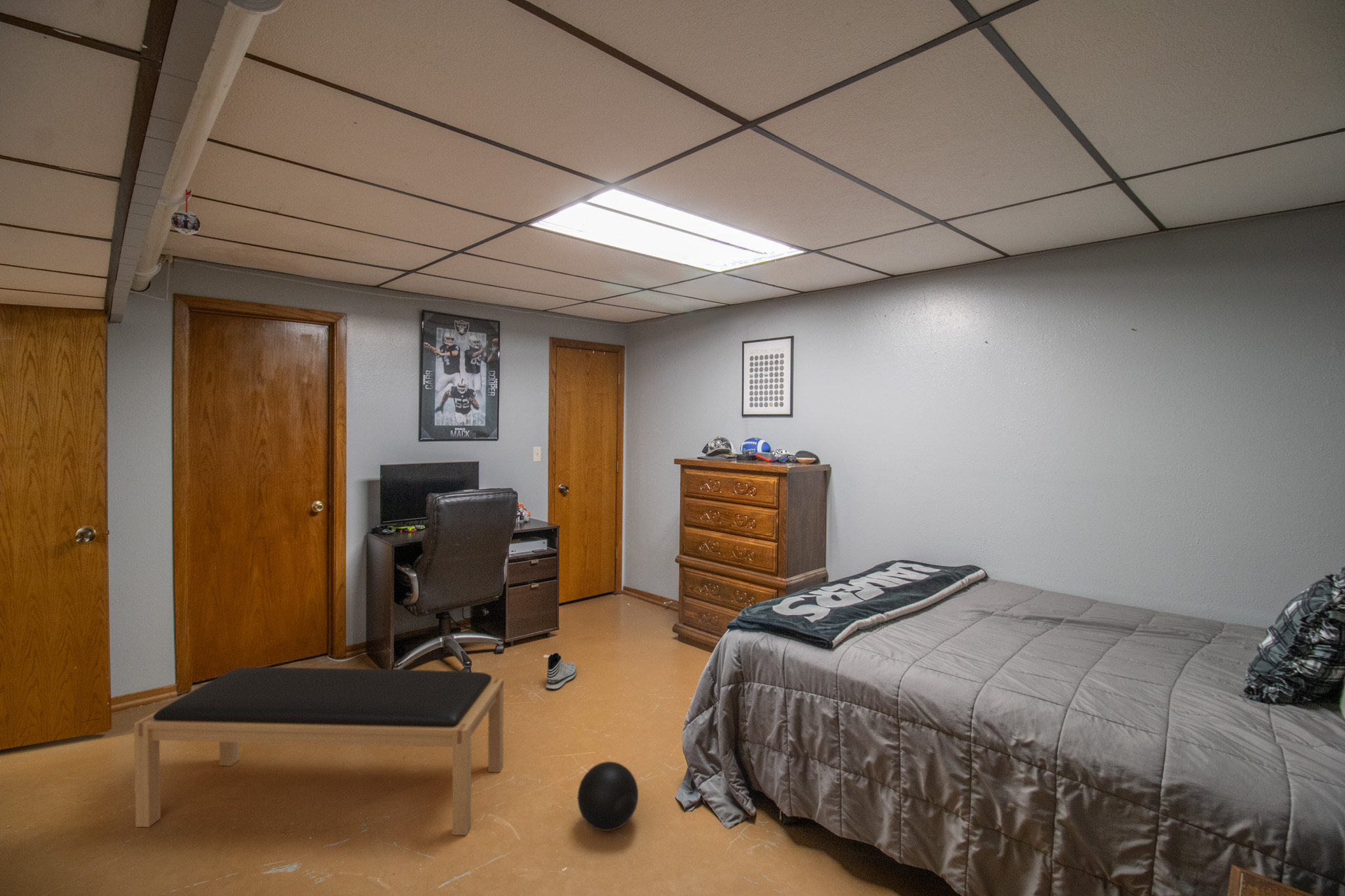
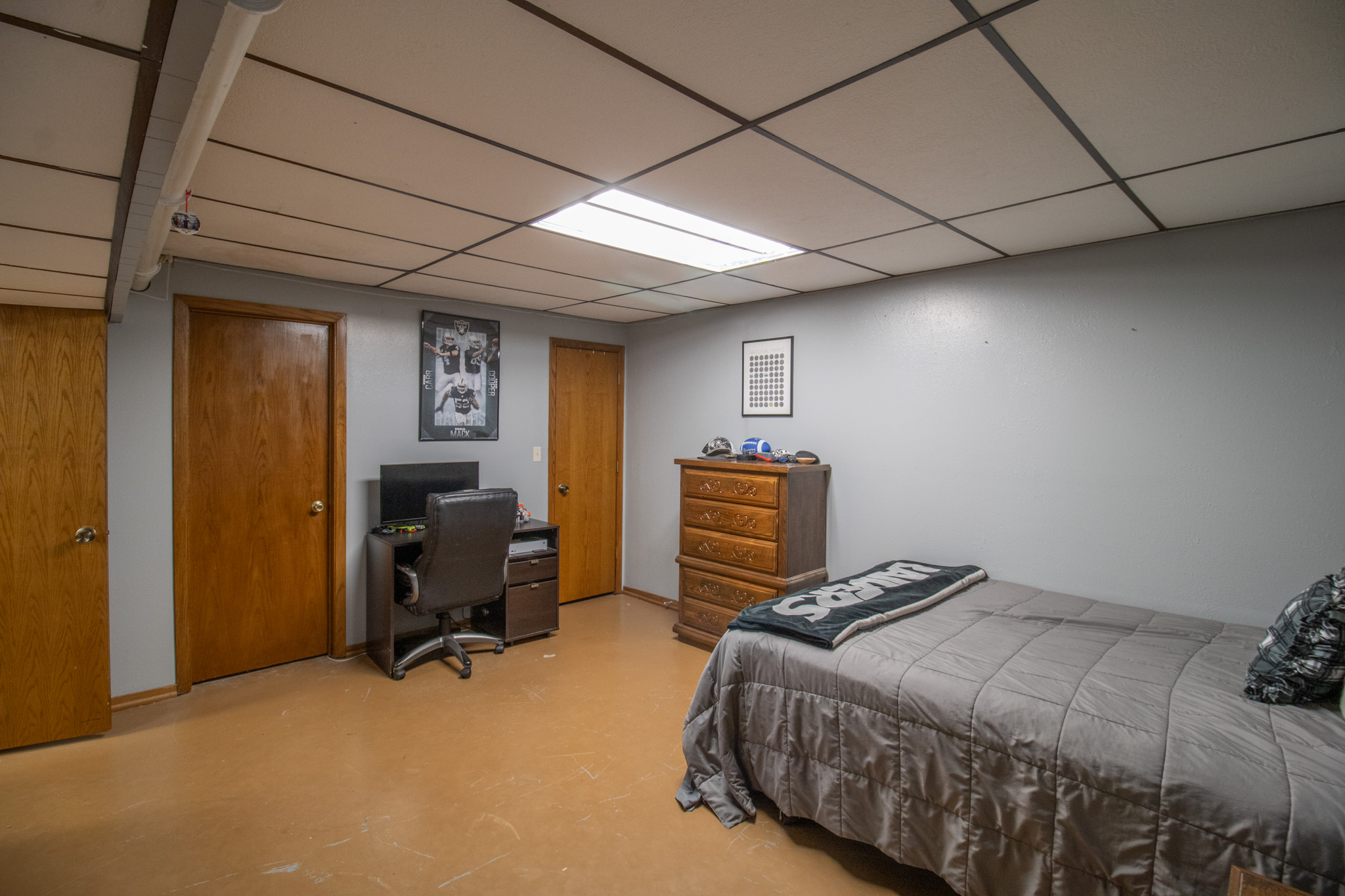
- ball (609, 796)
- bench (336, 740)
- sneaker (562, 665)
